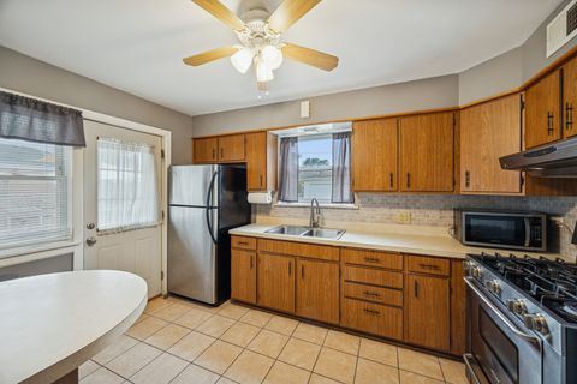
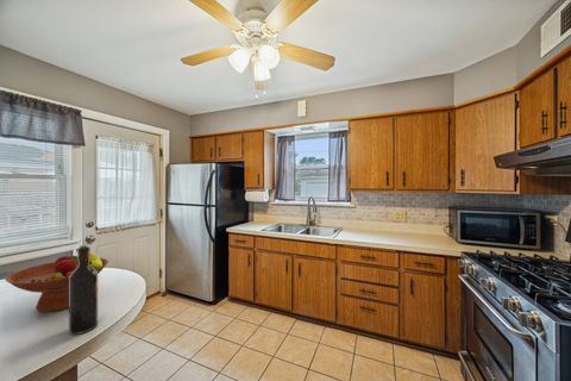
+ fruit bowl (62, 279)
+ wine bottle (83, 287)
